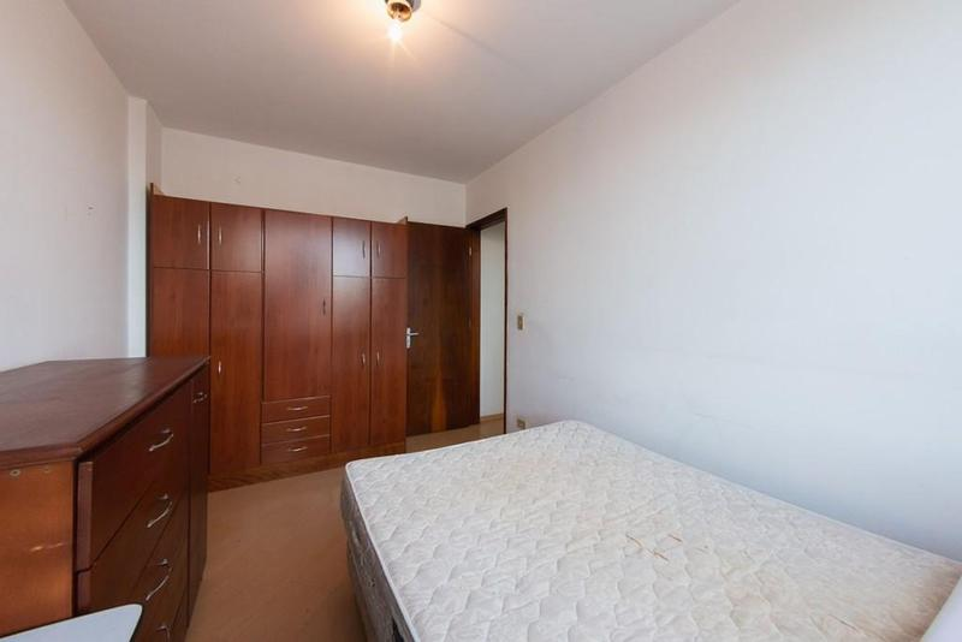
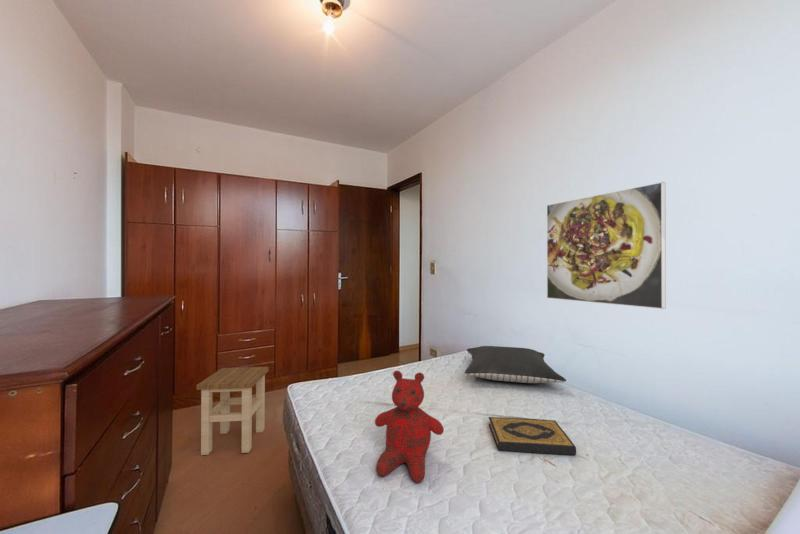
+ hardback book (528, 434)
+ teddy bear (405, 419)
+ stool (235, 404)
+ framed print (597, 249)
+ pillow (508, 362)
